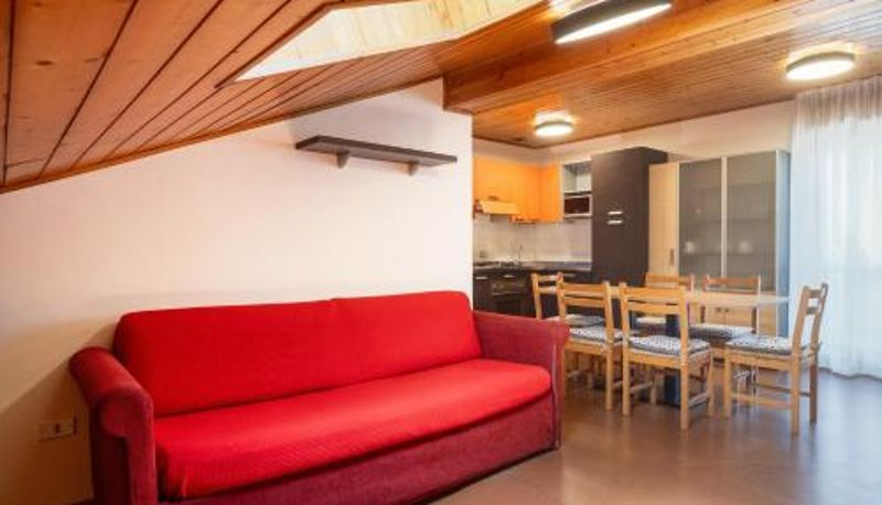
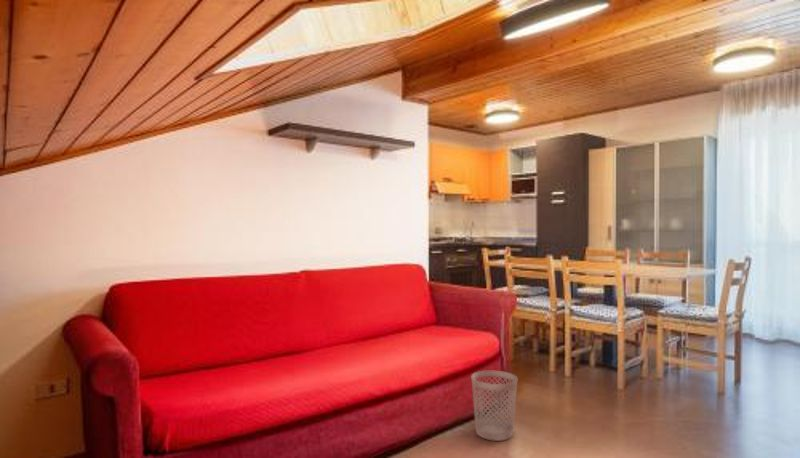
+ wastebasket (494, 405)
